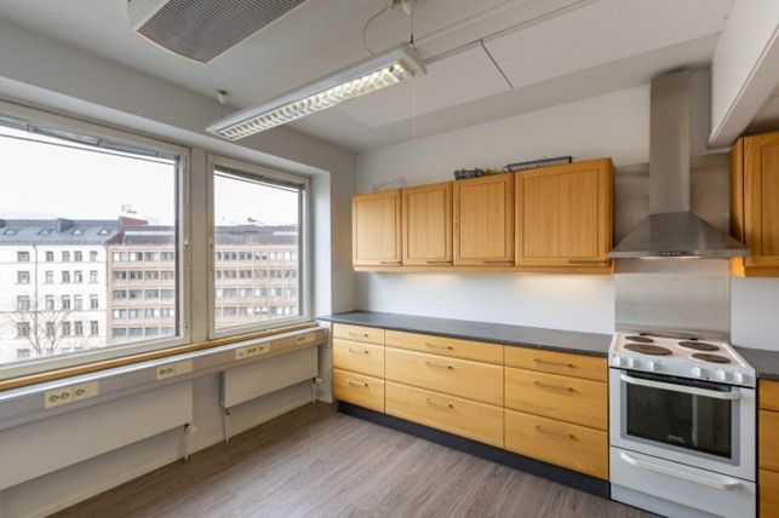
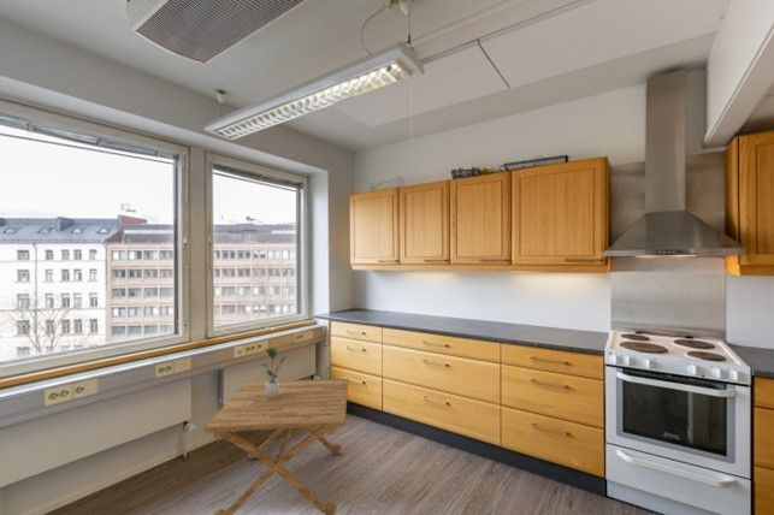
+ side table (288, 440)
+ potted plant (272, 369)
